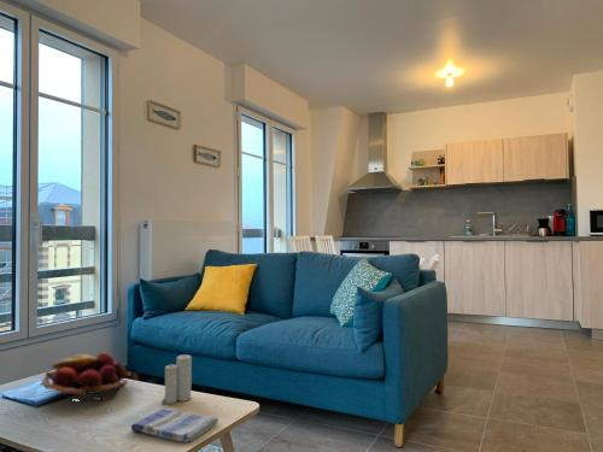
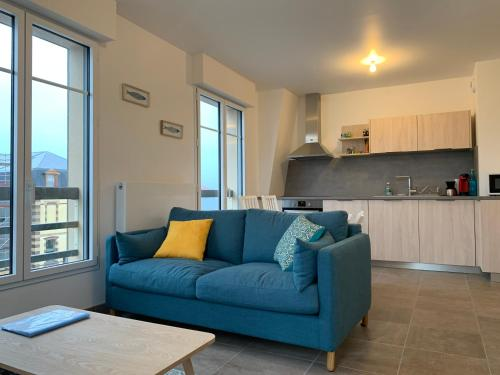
- candle (178, 374)
- fruit basket (87, 374)
- dish towel (175, 423)
